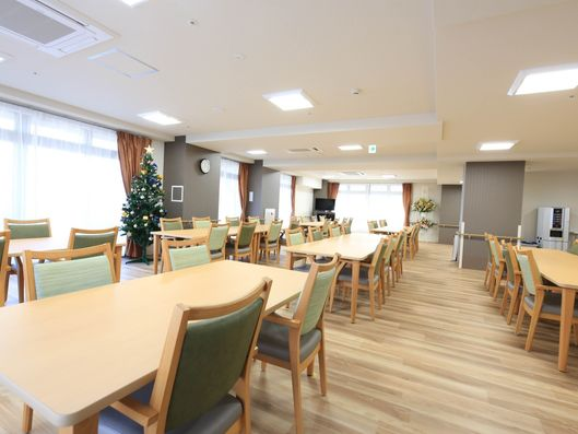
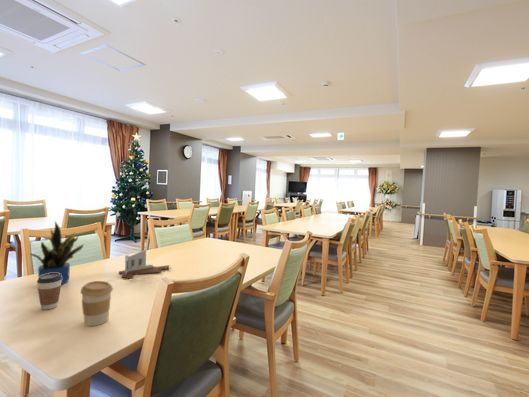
+ coffee cup (49, 291)
+ coffee cup (96, 302)
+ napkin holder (144, 261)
+ potted plant (59, 251)
